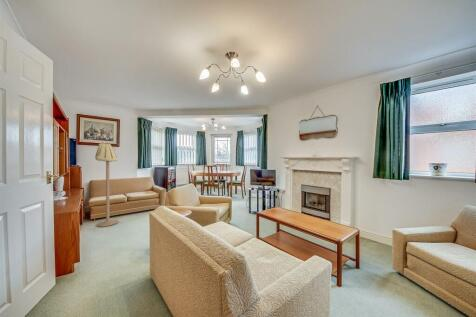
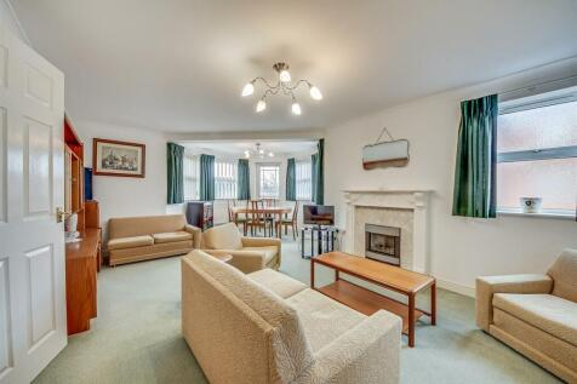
- floor lamp (106, 182)
